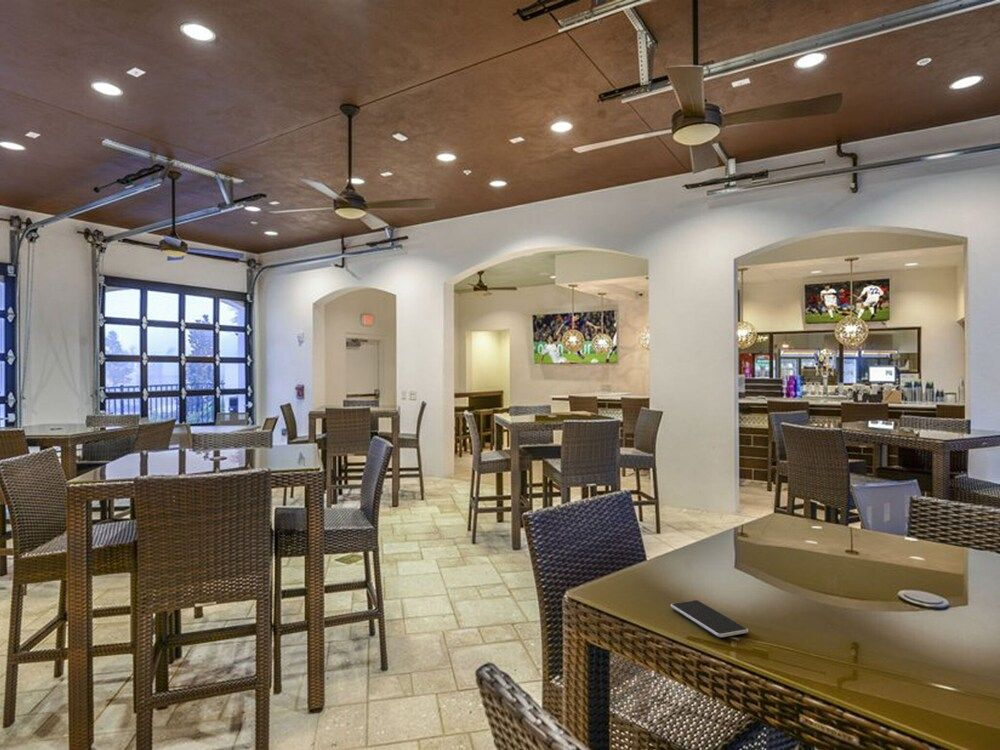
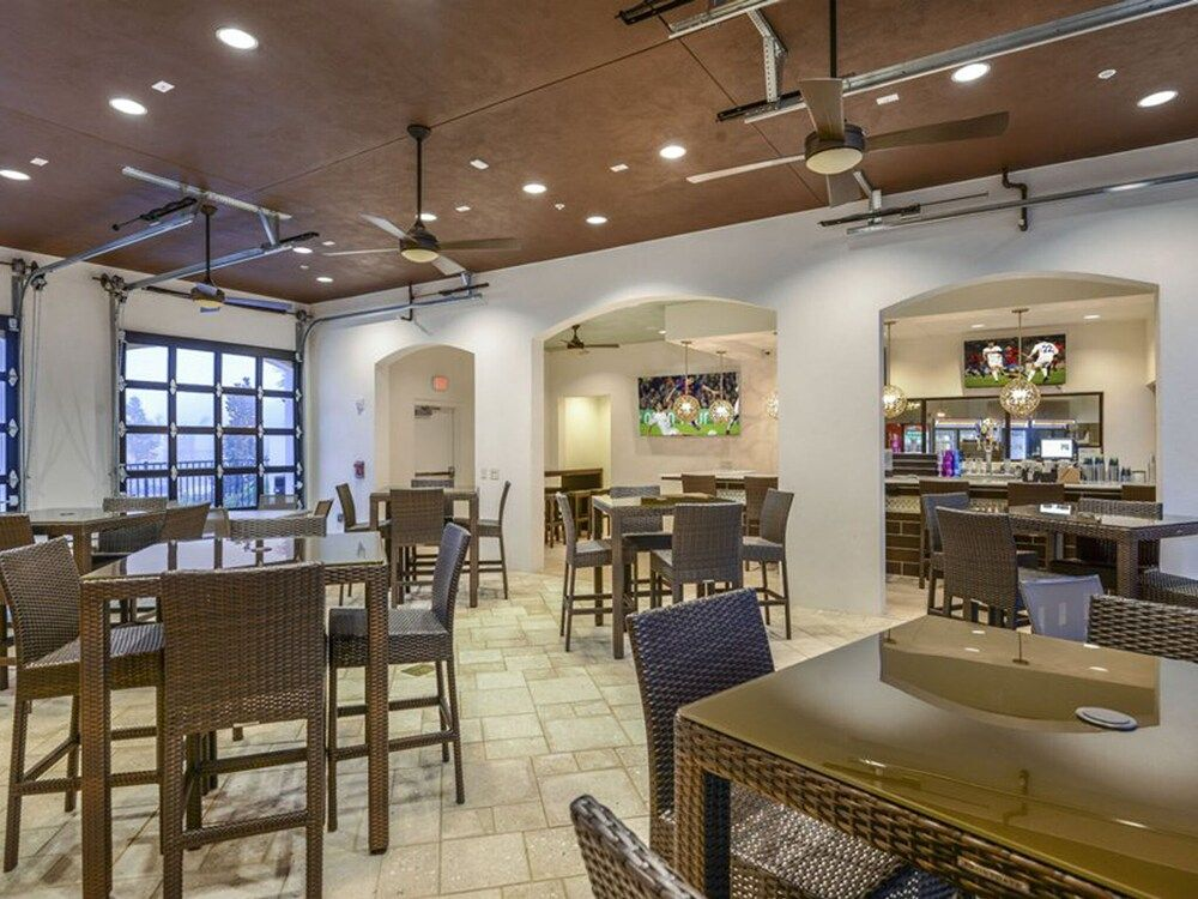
- smartphone (707, 617)
